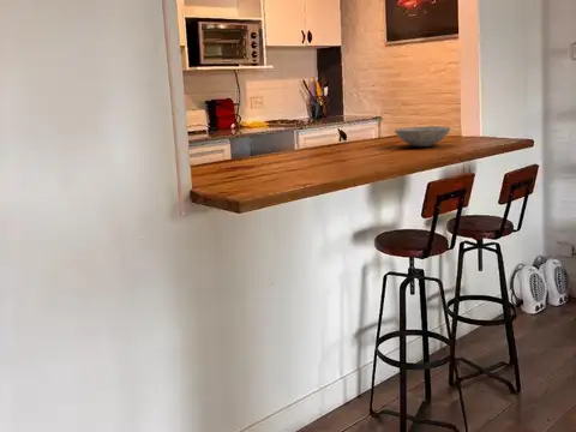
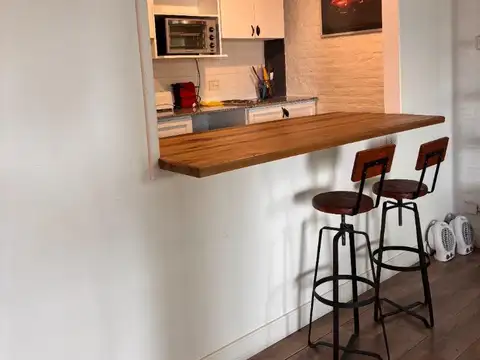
- bowl (422, 137)
